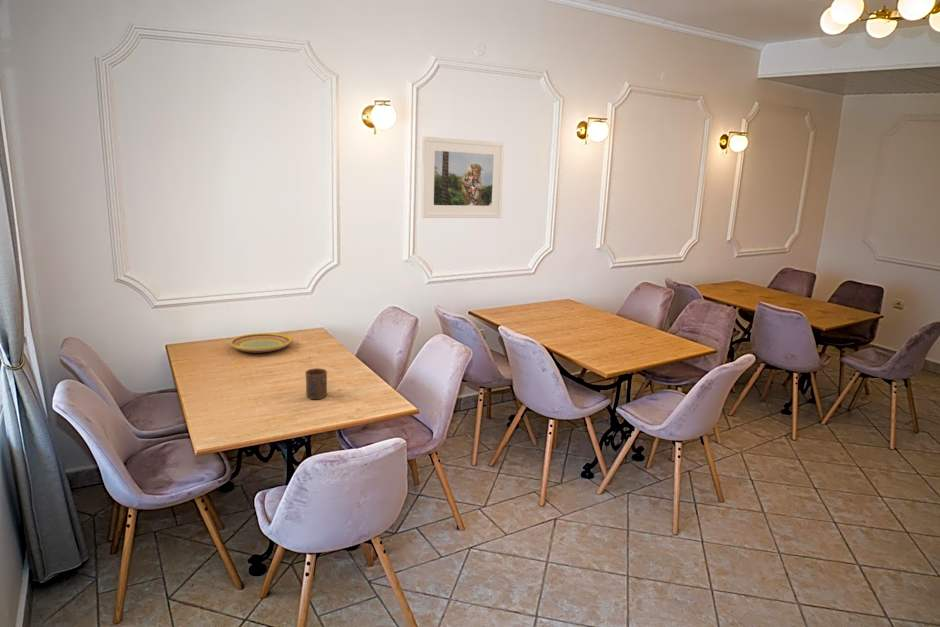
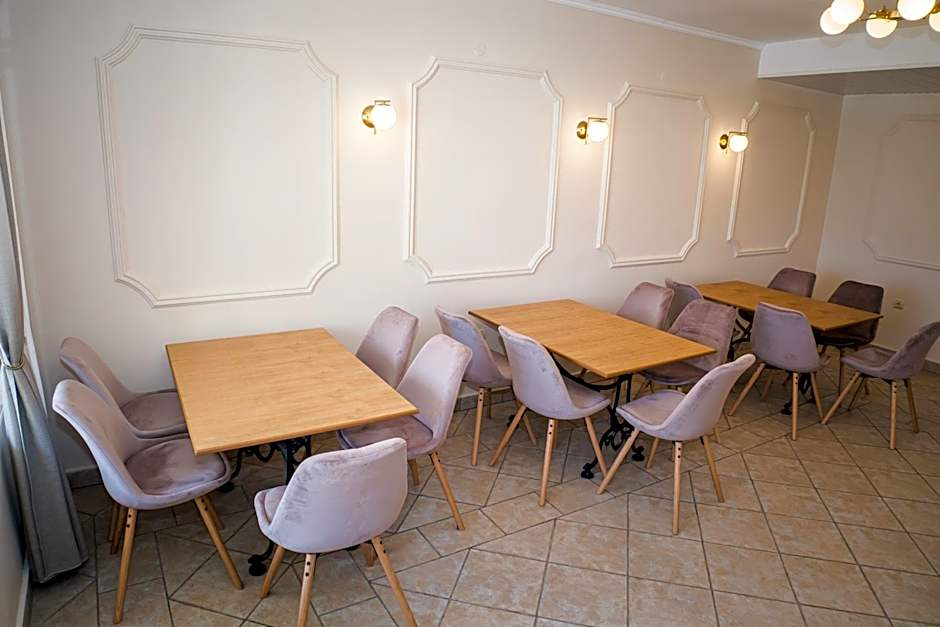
- plate (261, 343)
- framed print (463, 179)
- cup (316, 383)
